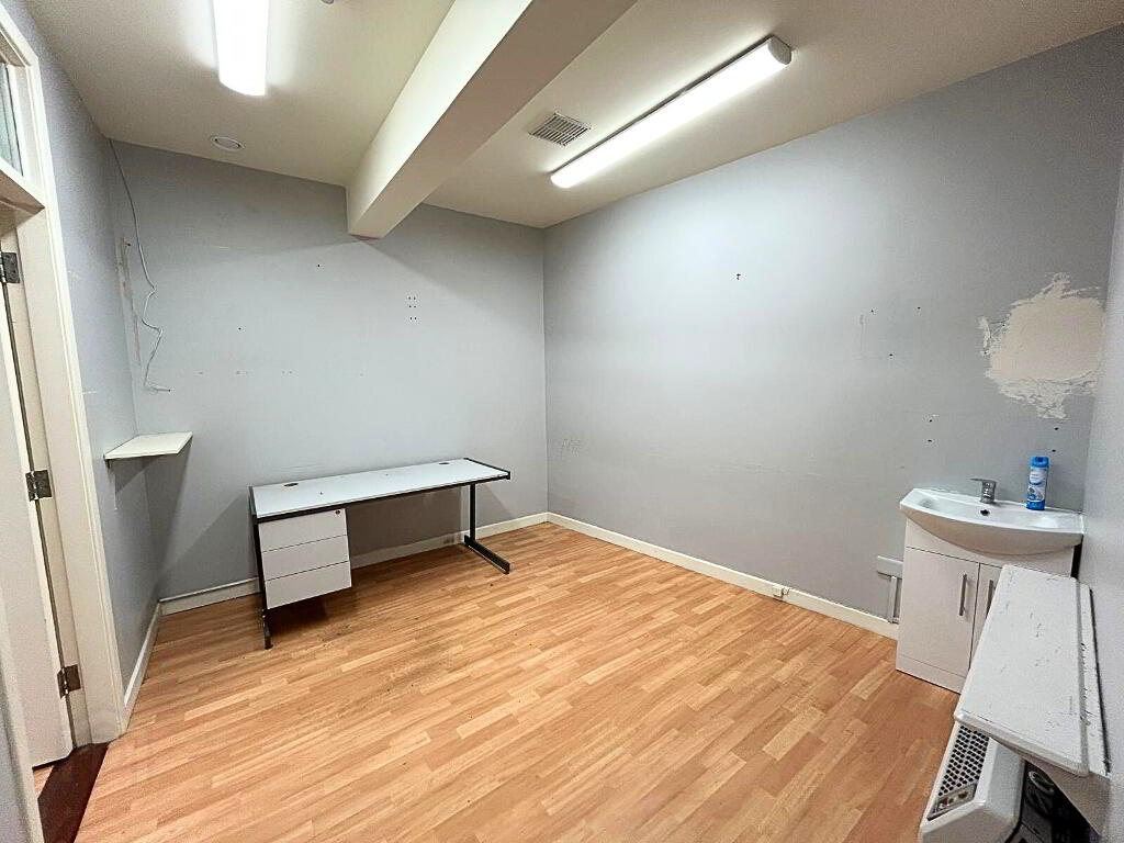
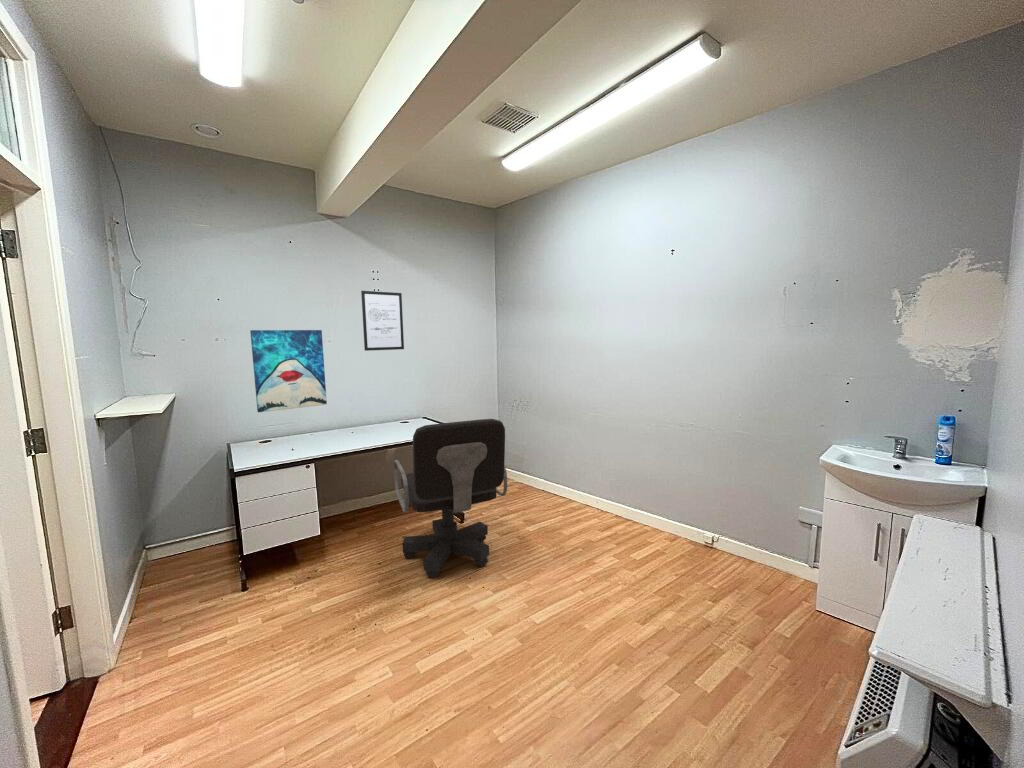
+ office chair (449, 487)
+ wall art (383, 321)
+ wall art (290, 369)
